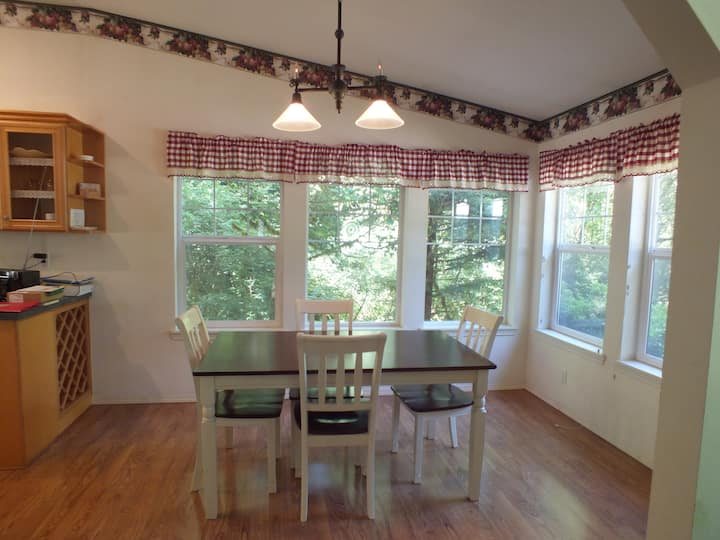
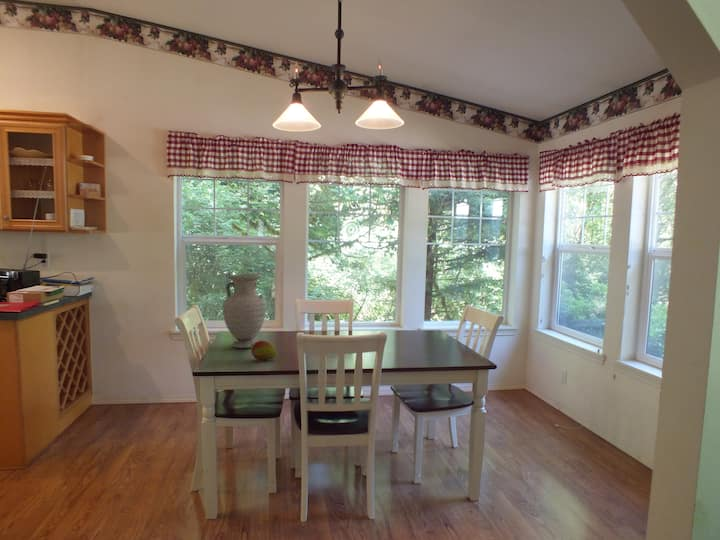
+ vase (244, 310)
+ fruit (263, 350)
